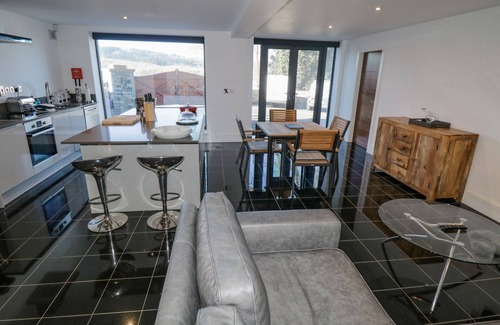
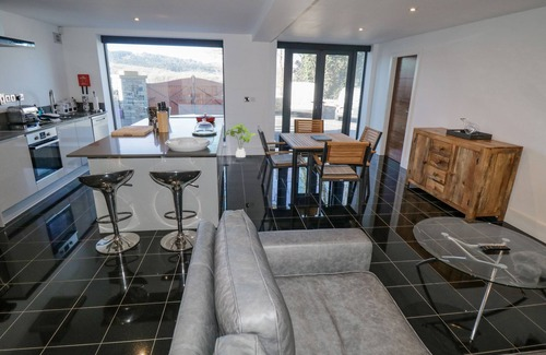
+ house plant (242, 142)
